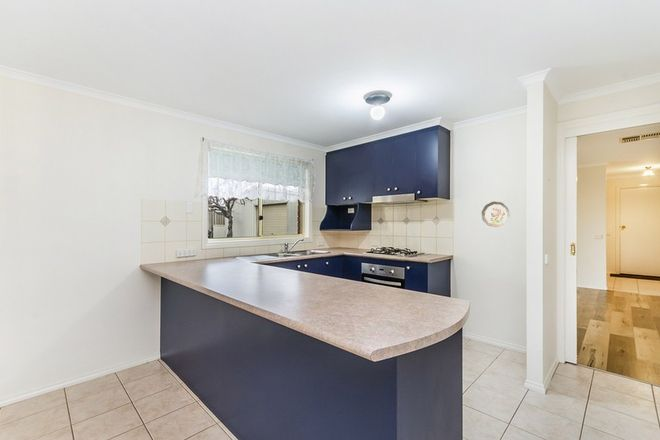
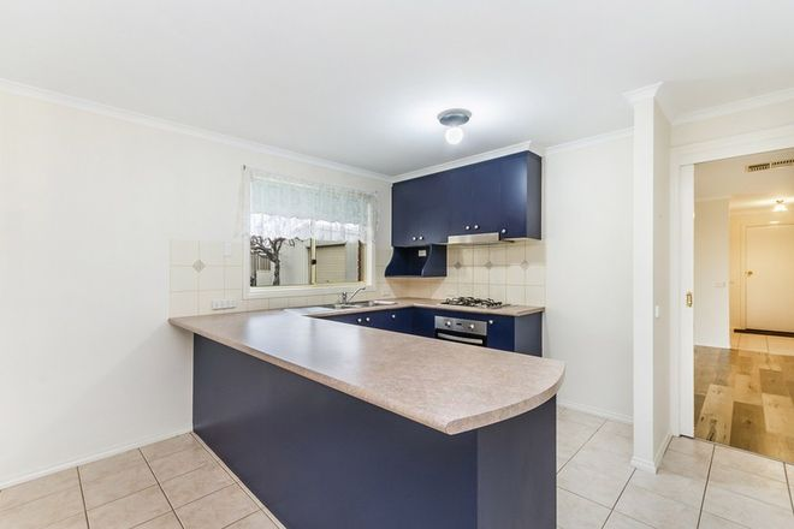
- decorative plate (495, 214)
